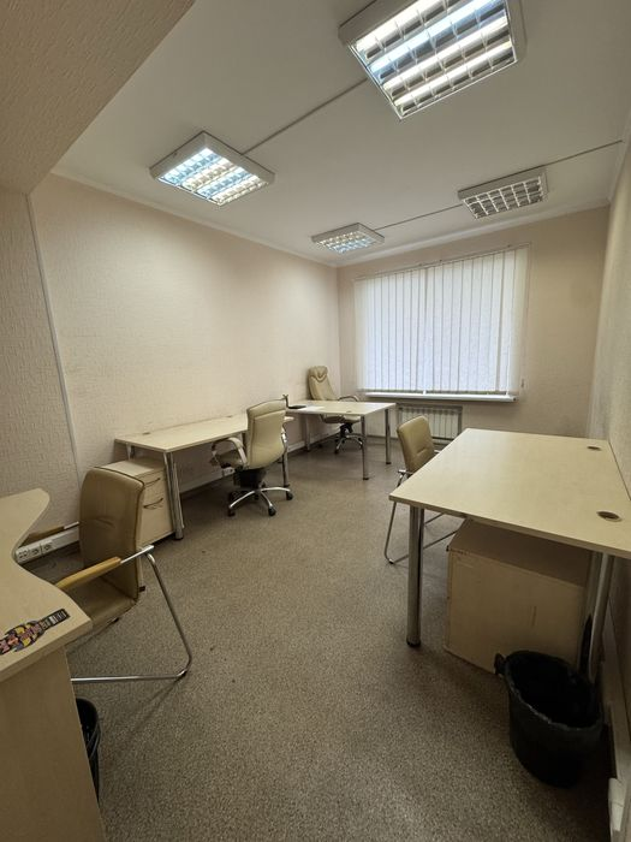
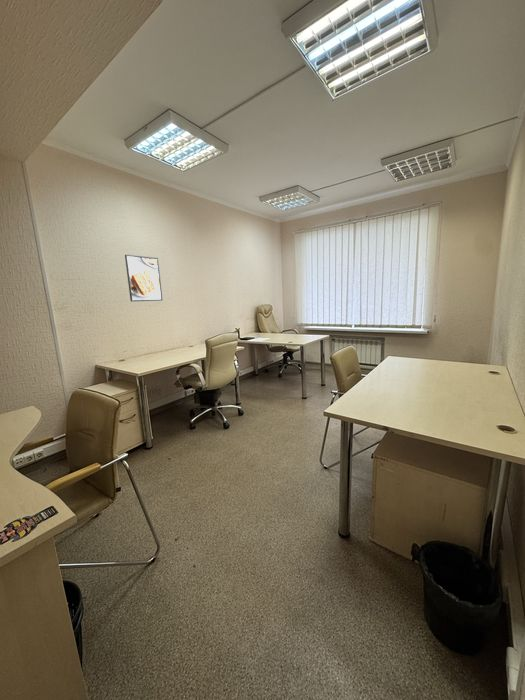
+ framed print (144, 278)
